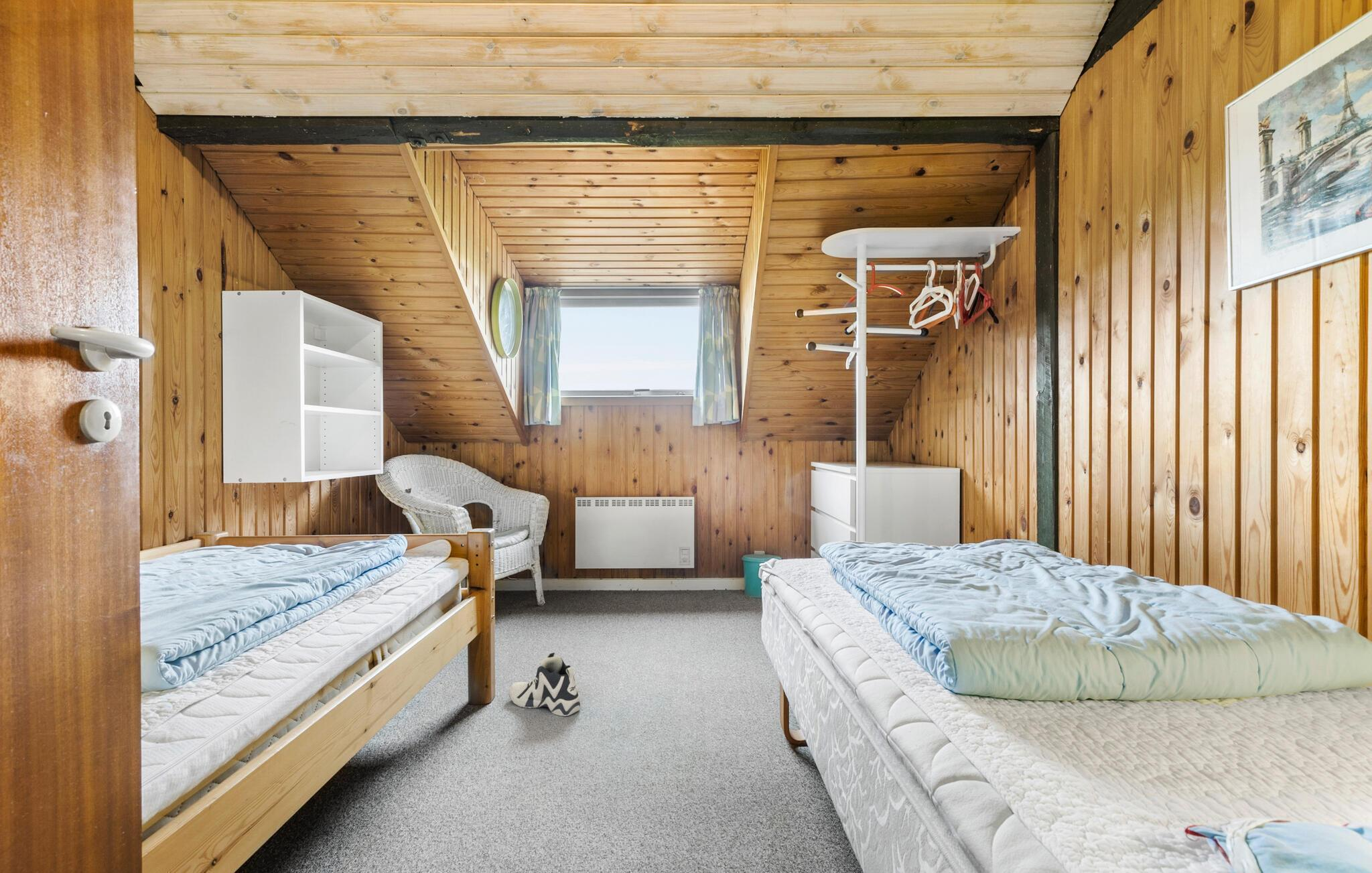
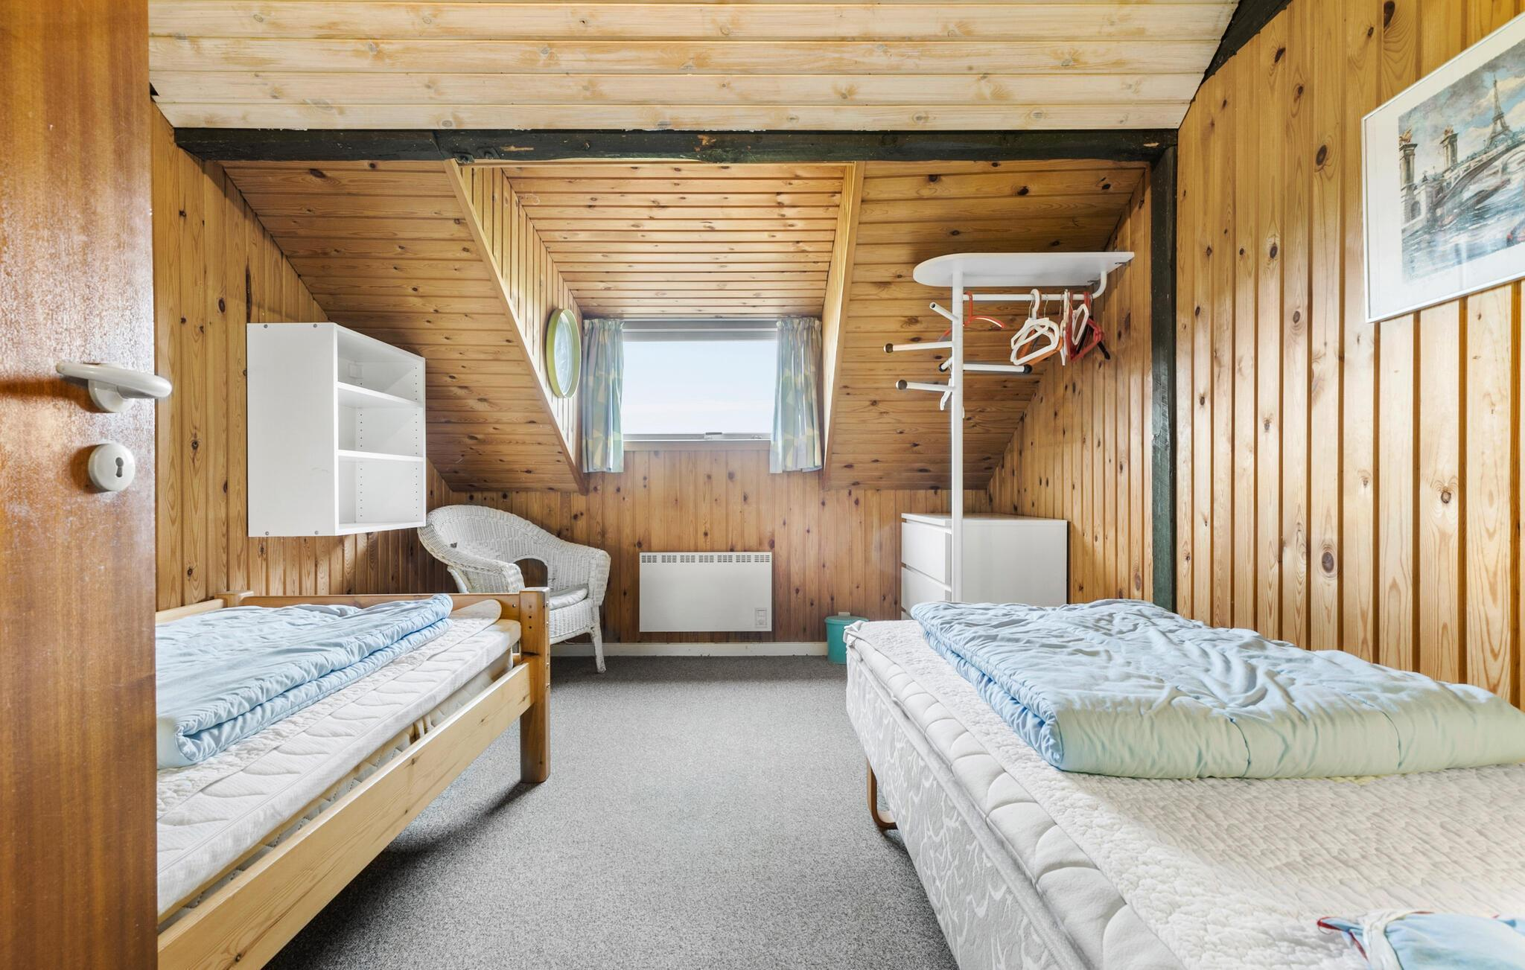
- sneaker (543, 677)
